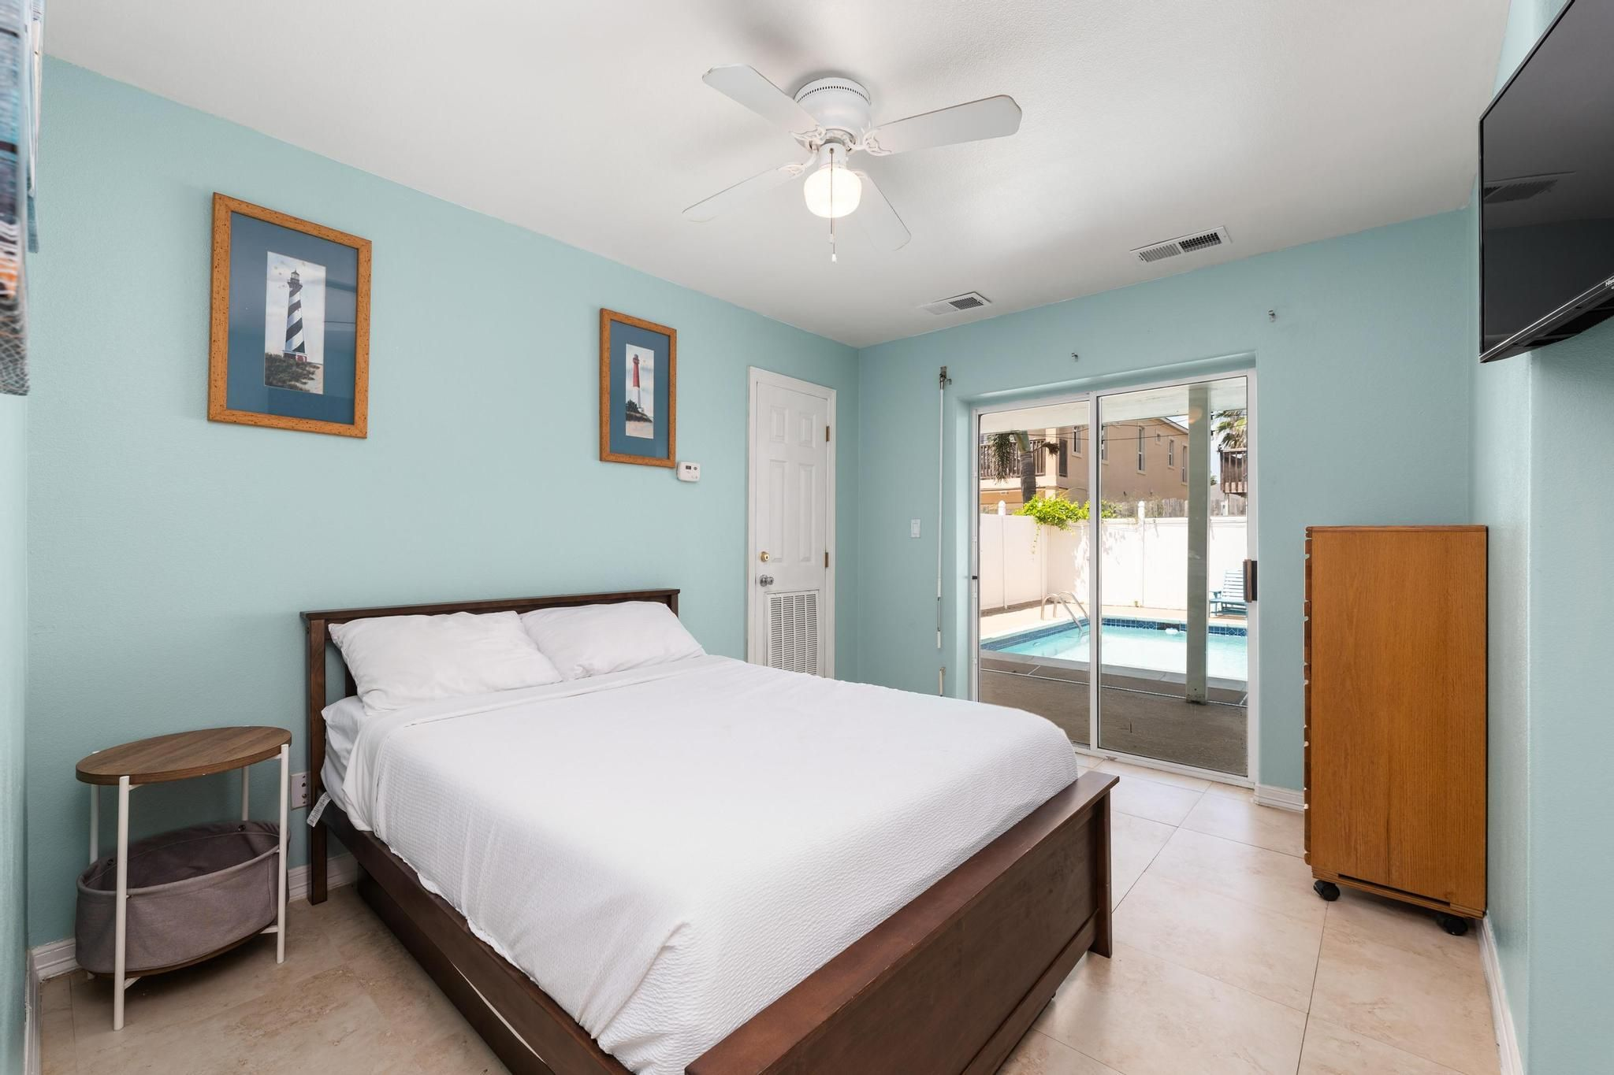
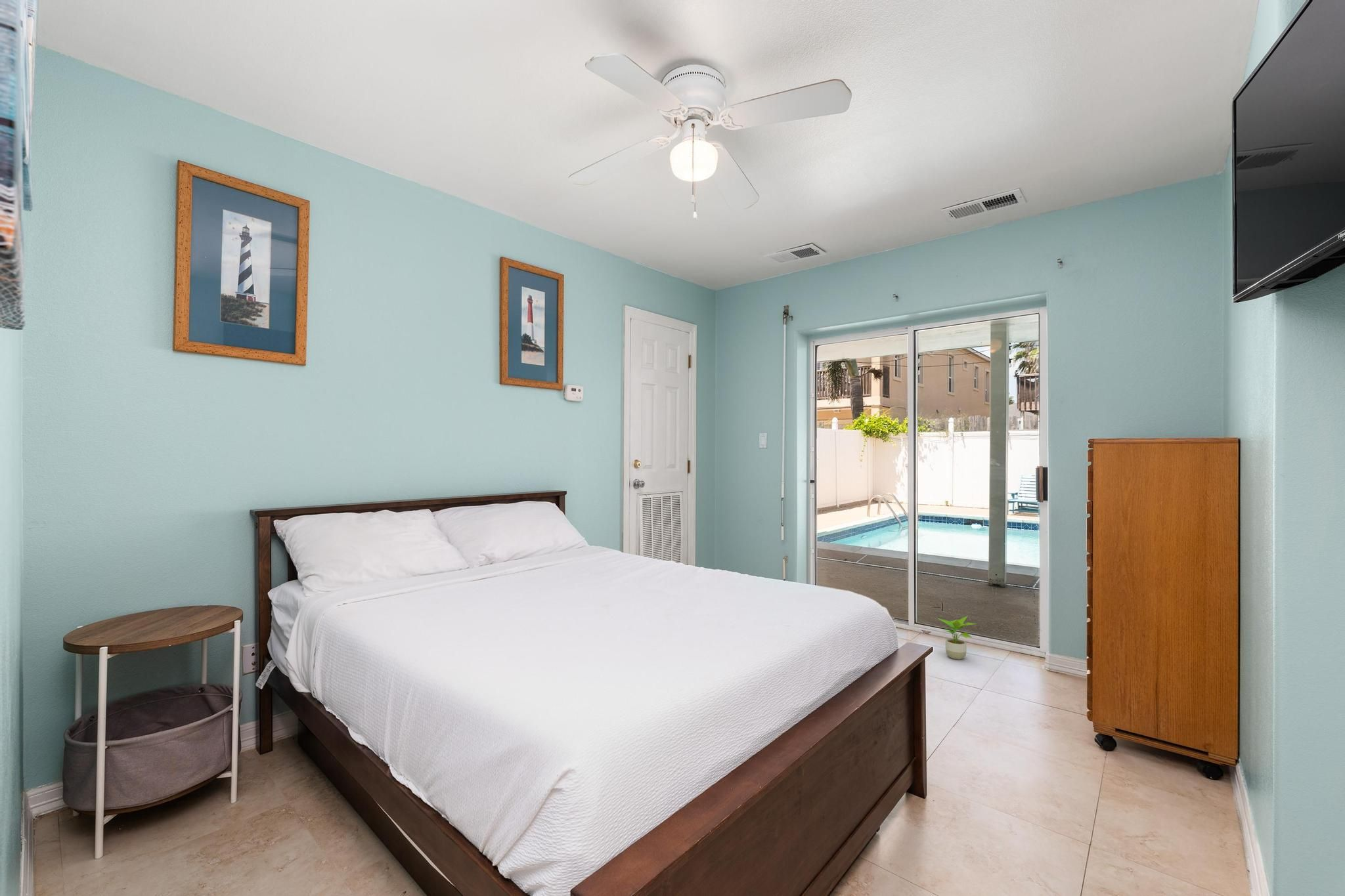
+ potted plant (957, 635)
